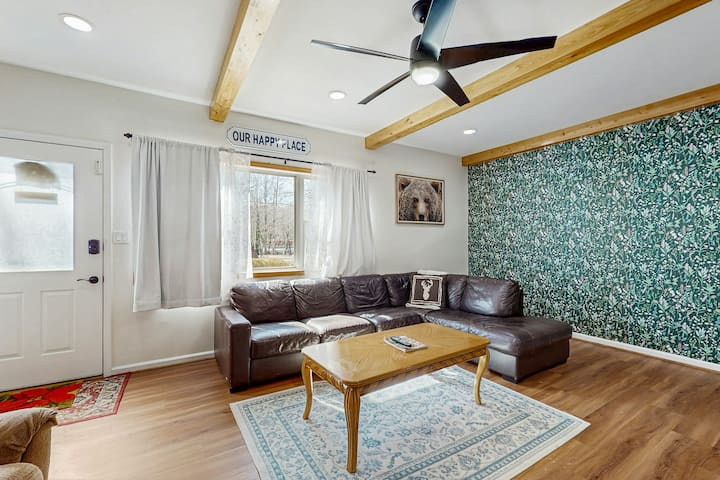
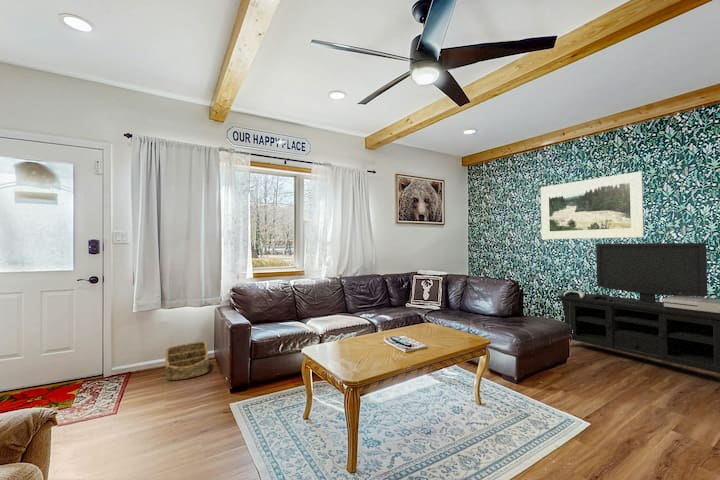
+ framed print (586, 209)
+ media console (641, 302)
+ basket (187, 360)
